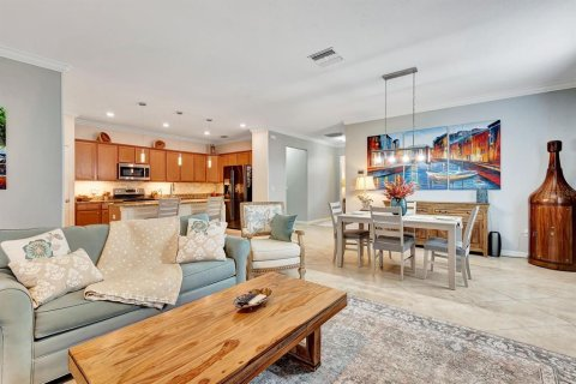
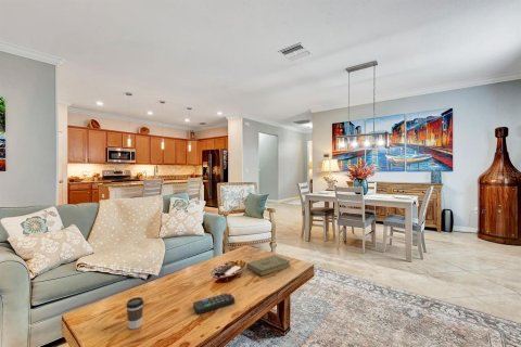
+ coffee cup (135, 312)
+ book (268, 264)
+ remote control (214, 301)
